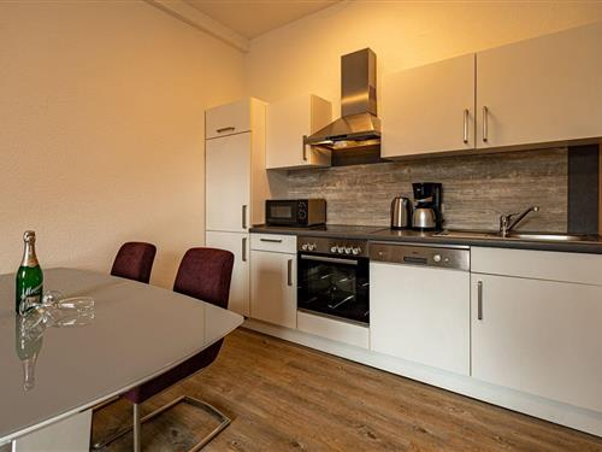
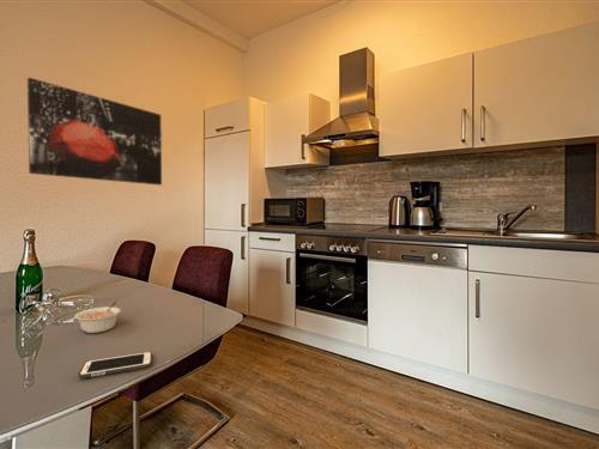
+ cell phone (117, 364)
+ wall art (104, 139)
+ legume (98, 317)
